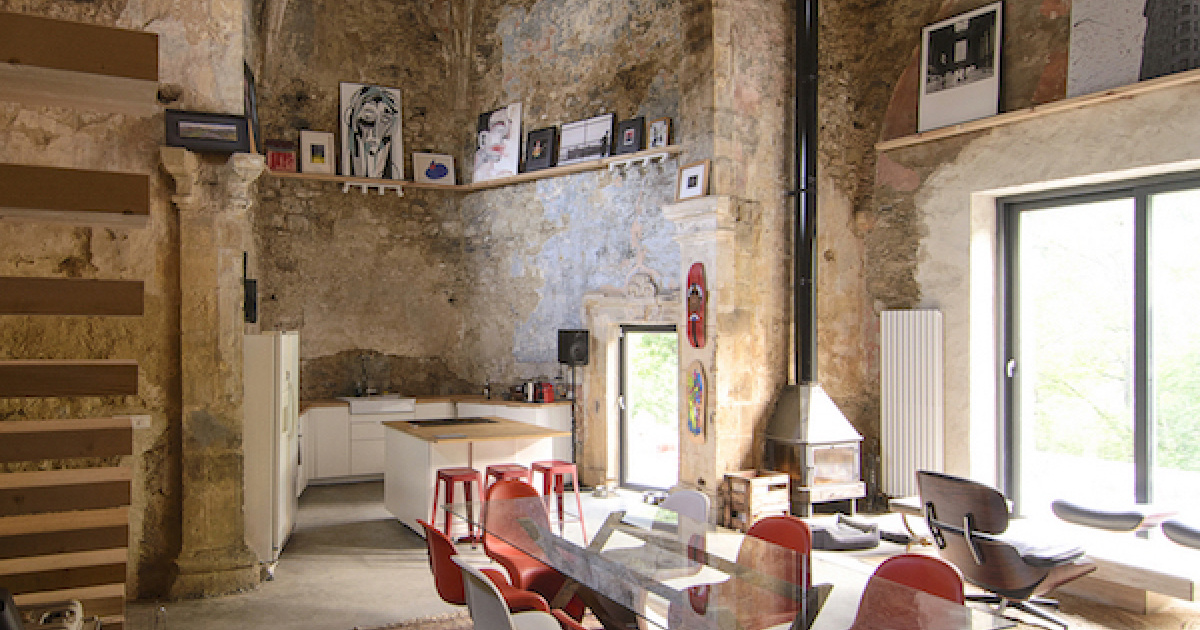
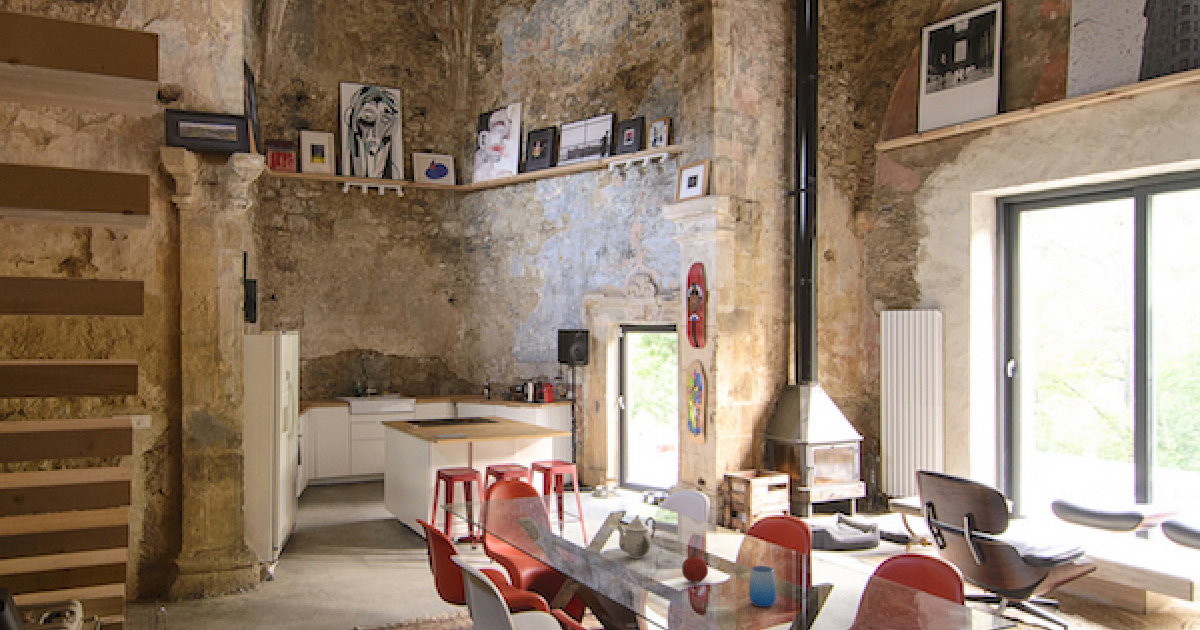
+ teapot (636, 535)
+ fruit (694, 568)
+ cup (762, 586)
